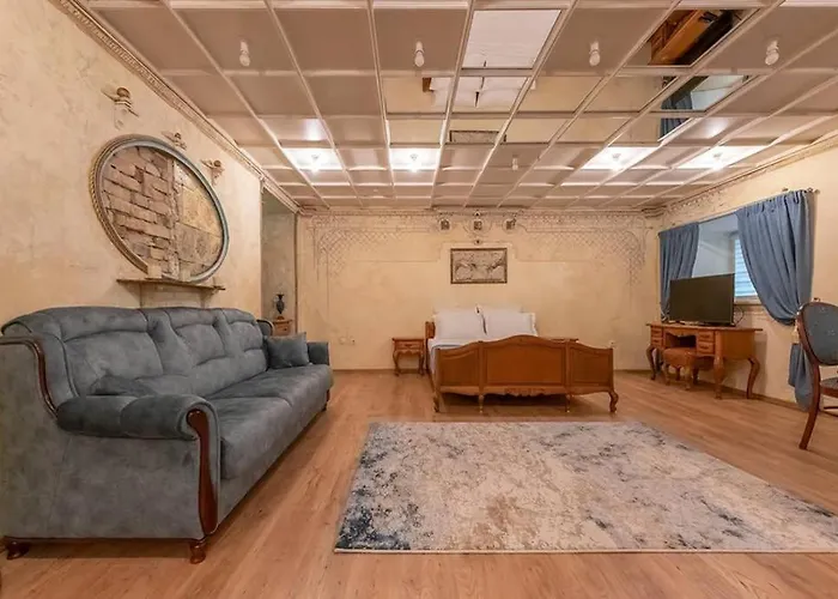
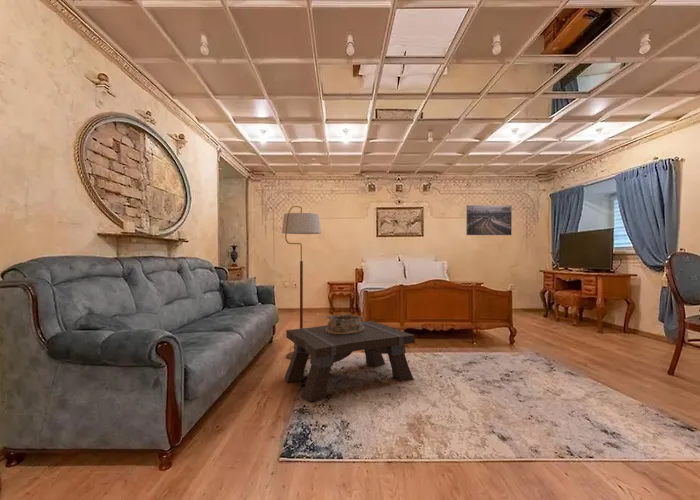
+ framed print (488, 220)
+ floor lamp (300, 281)
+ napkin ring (344, 322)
+ coffee table (348, 355)
